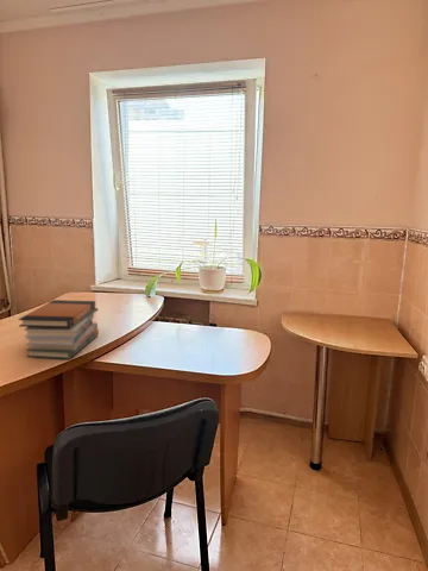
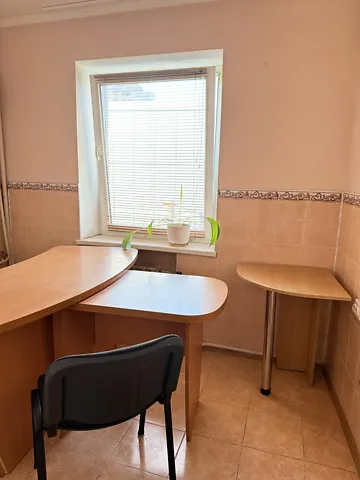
- book stack (62, 327)
